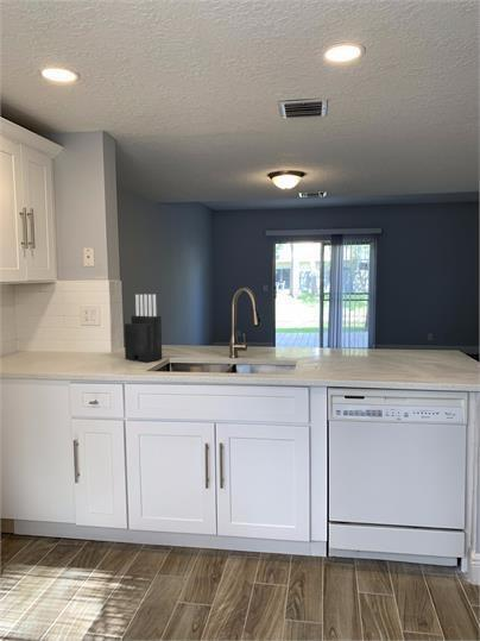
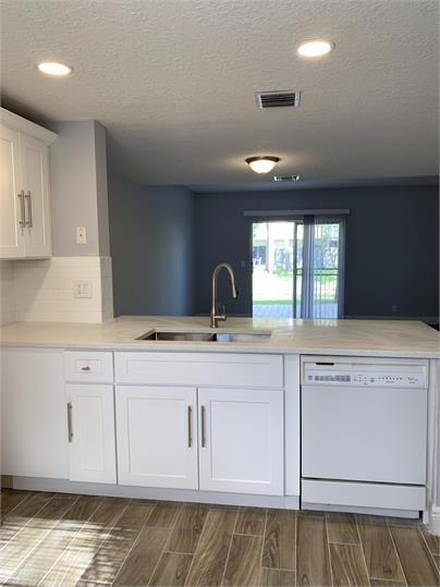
- knife block (140, 327)
